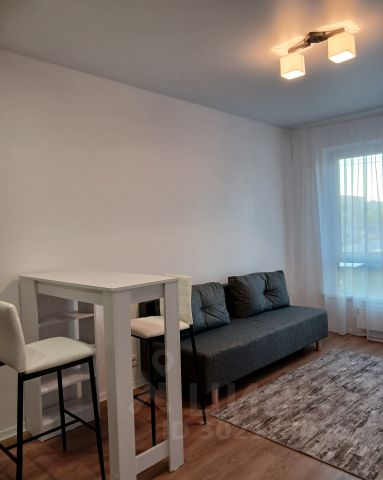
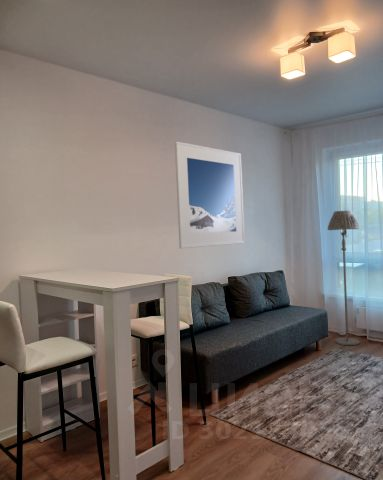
+ floor lamp (344, 276)
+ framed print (212, 197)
